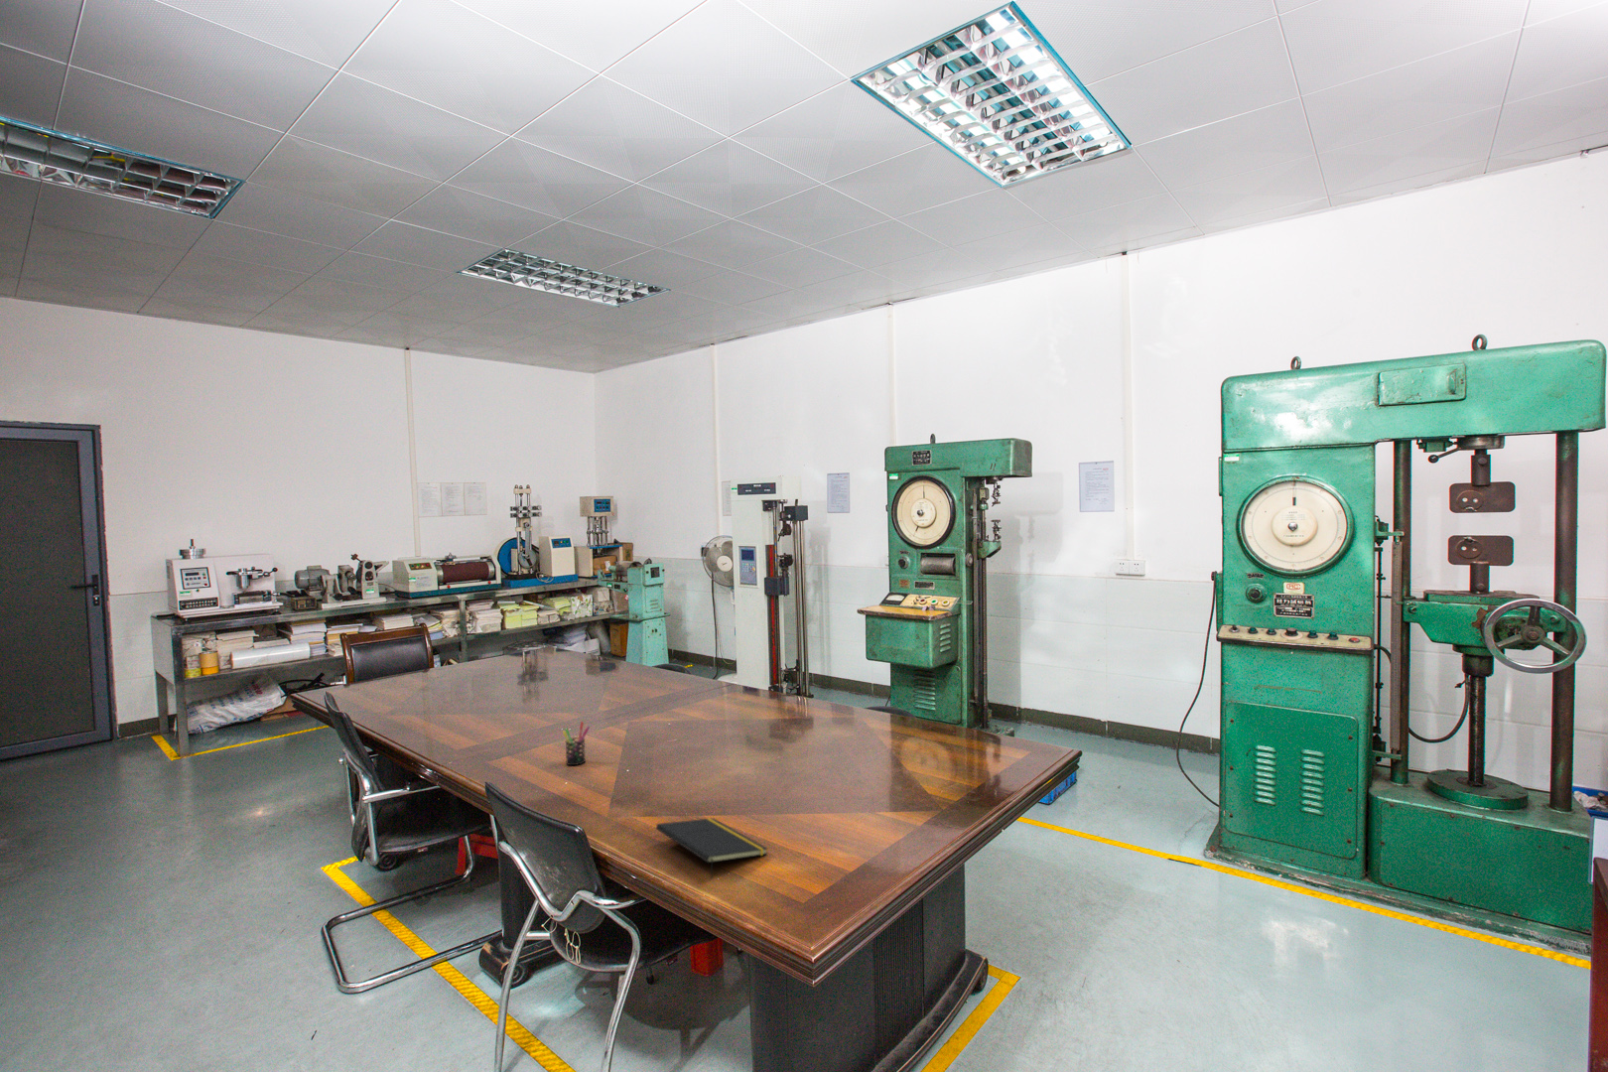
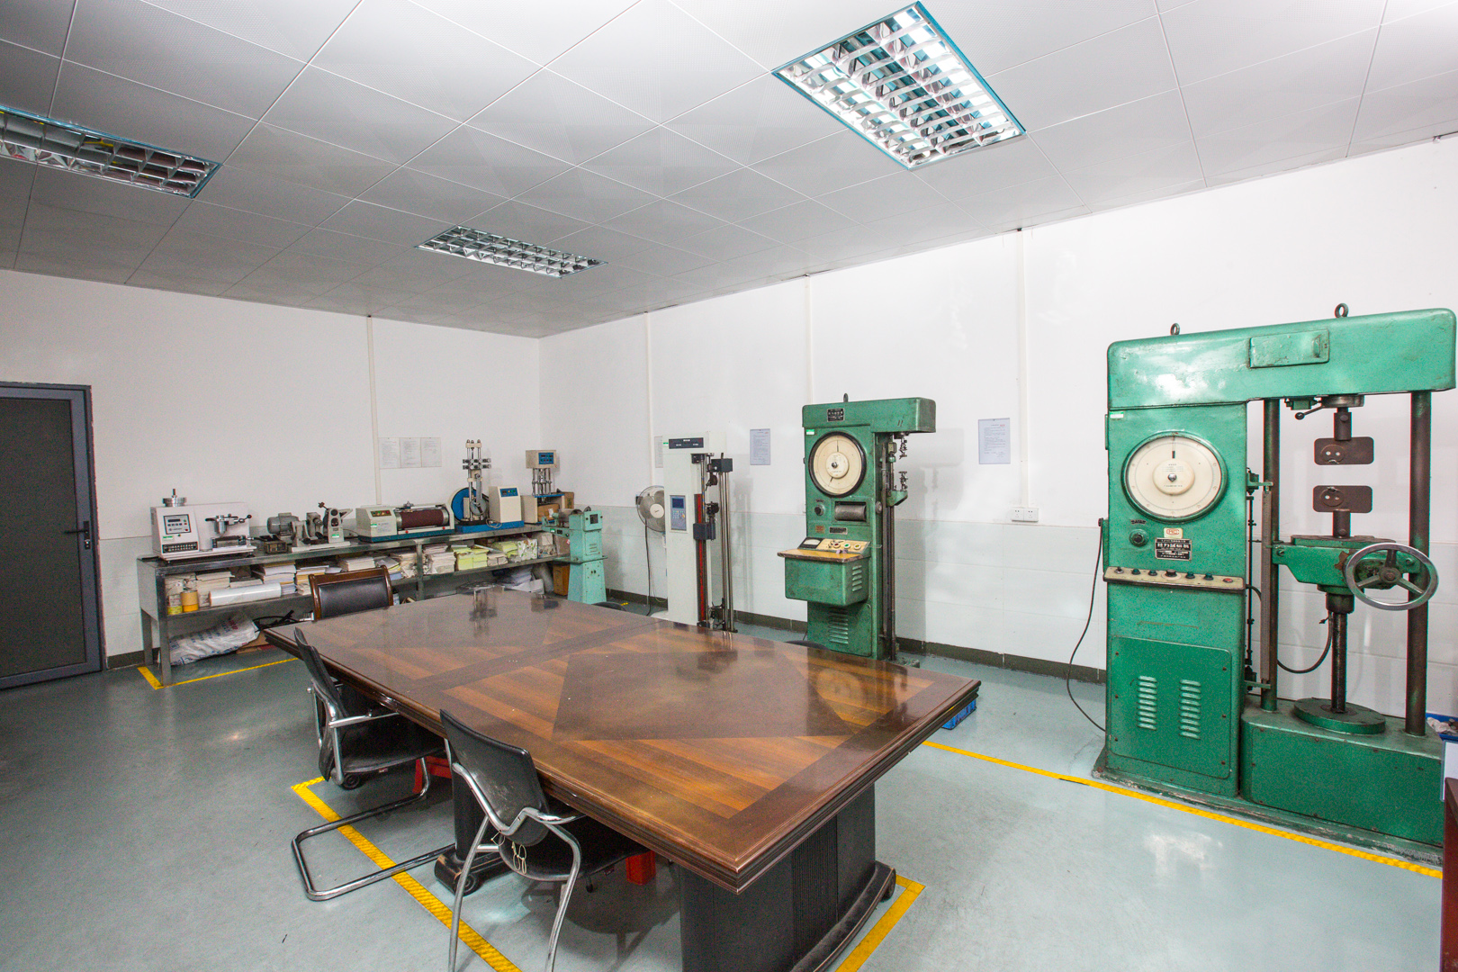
- notepad (711, 839)
- pen holder (574, 743)
